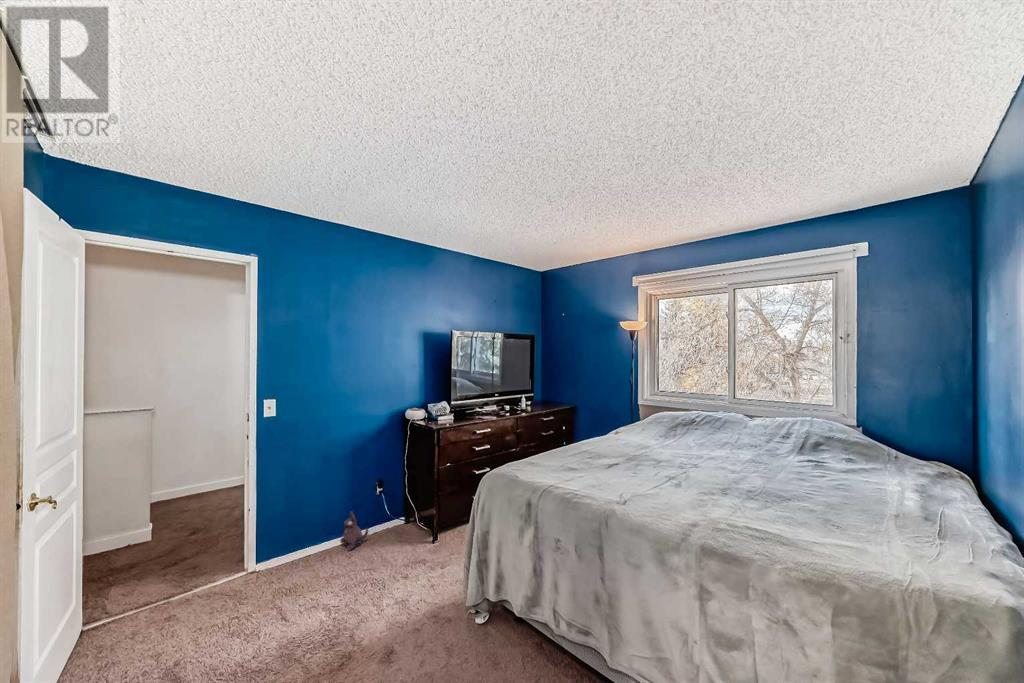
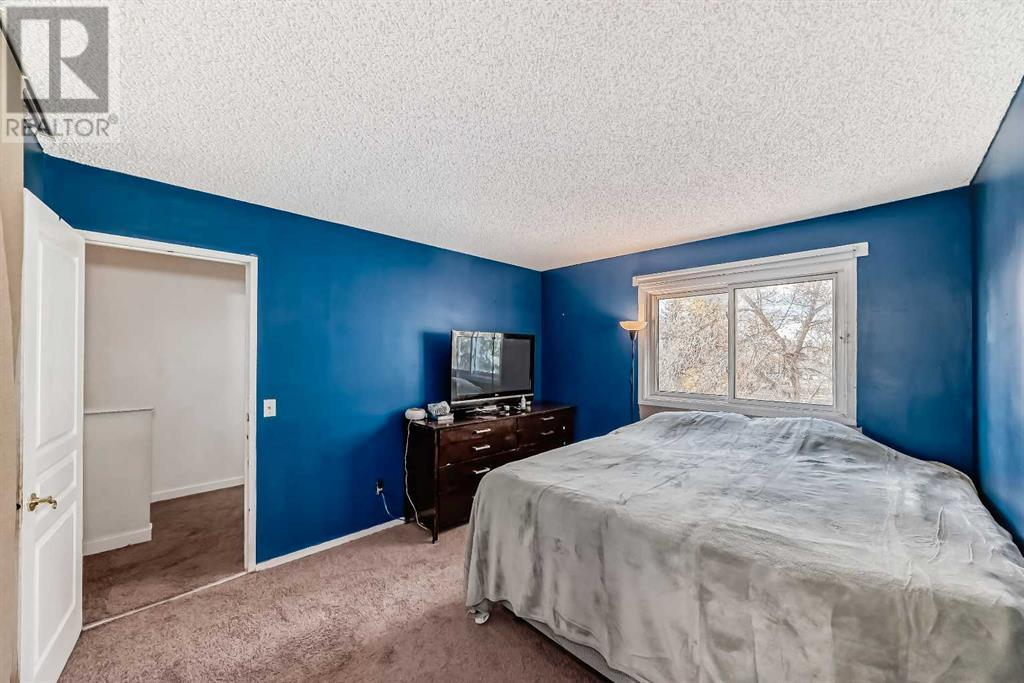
- plush toy (355, 528)
